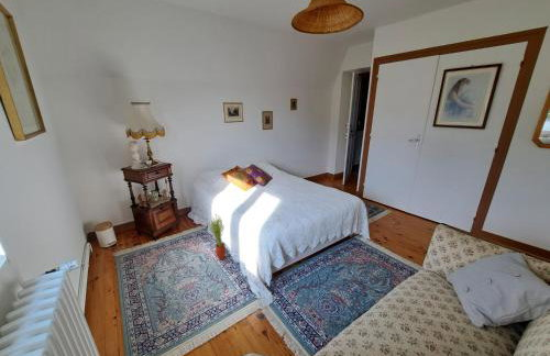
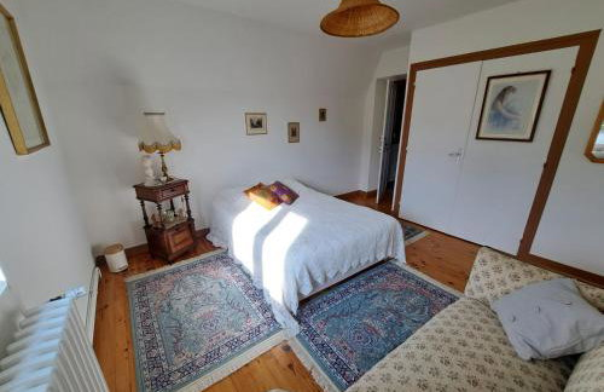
- potted plant (217, 237)
